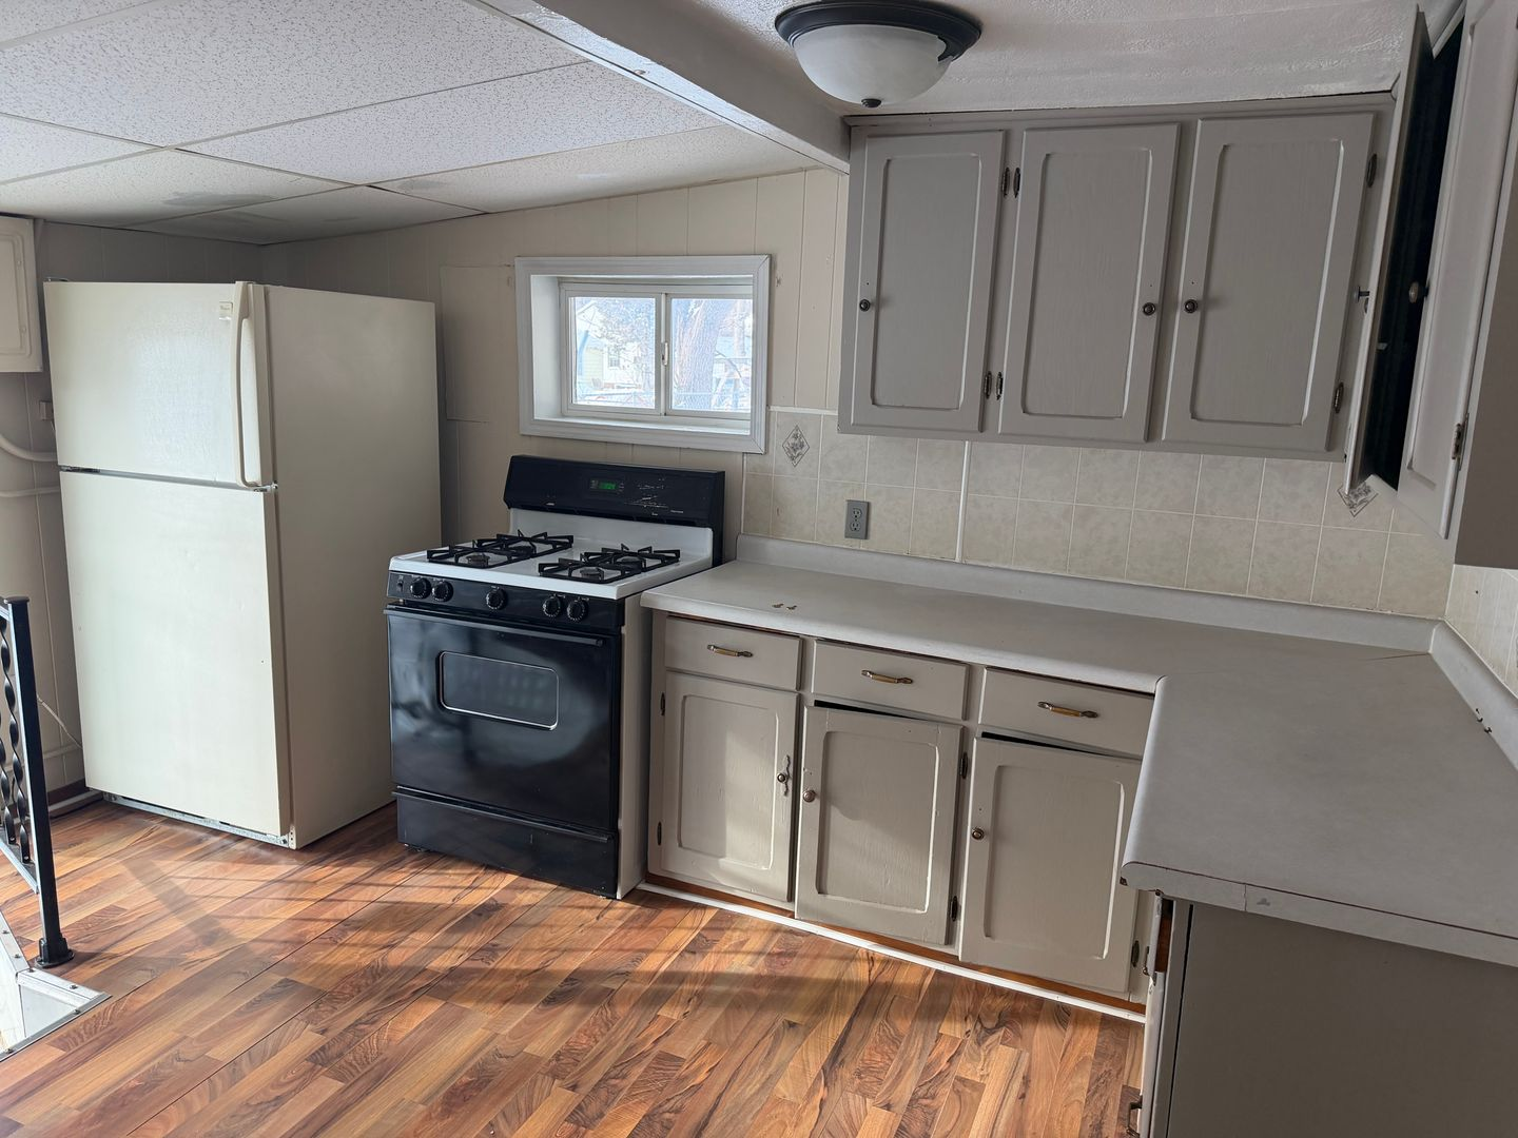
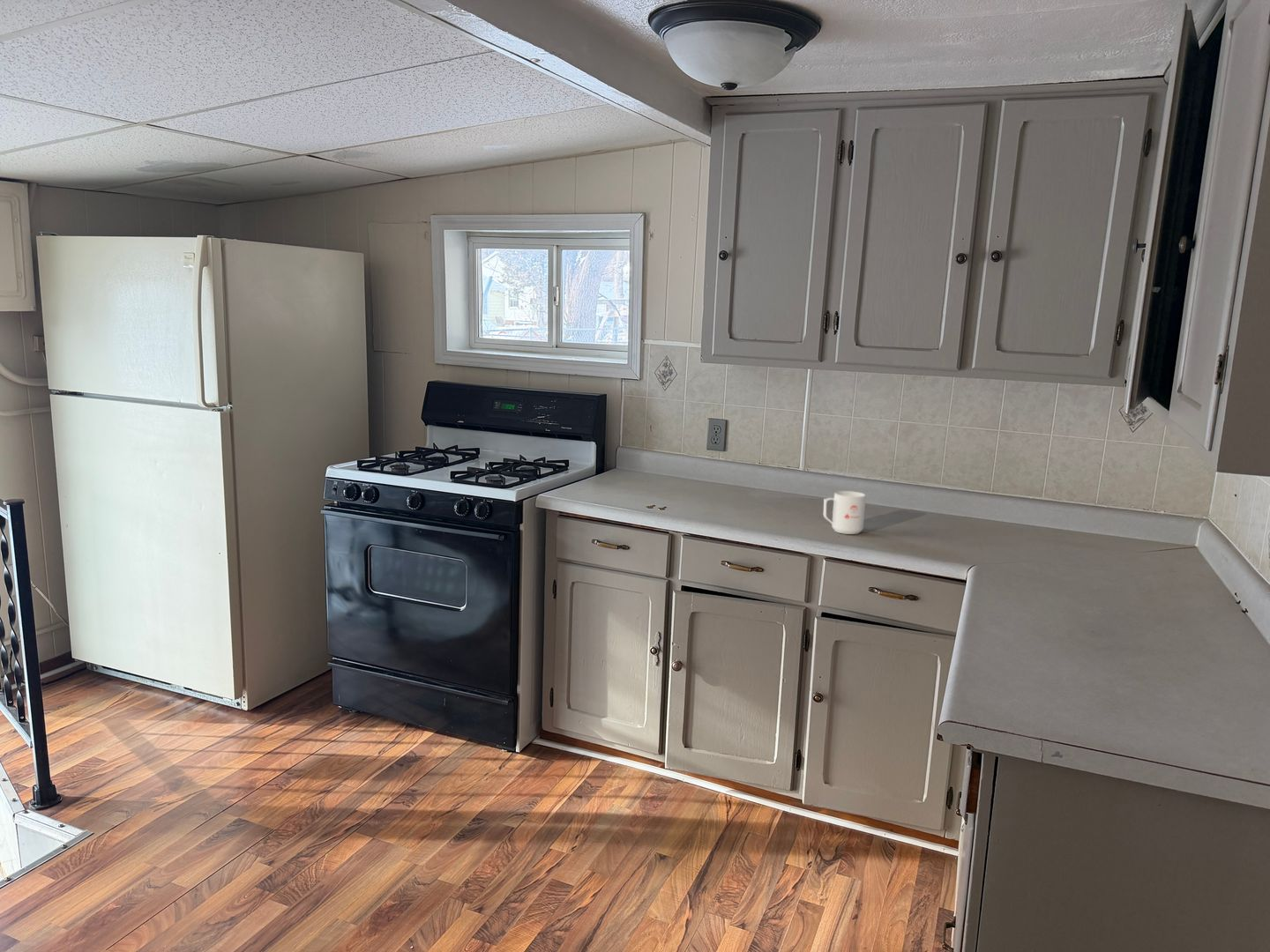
+ mug (843, 512)
